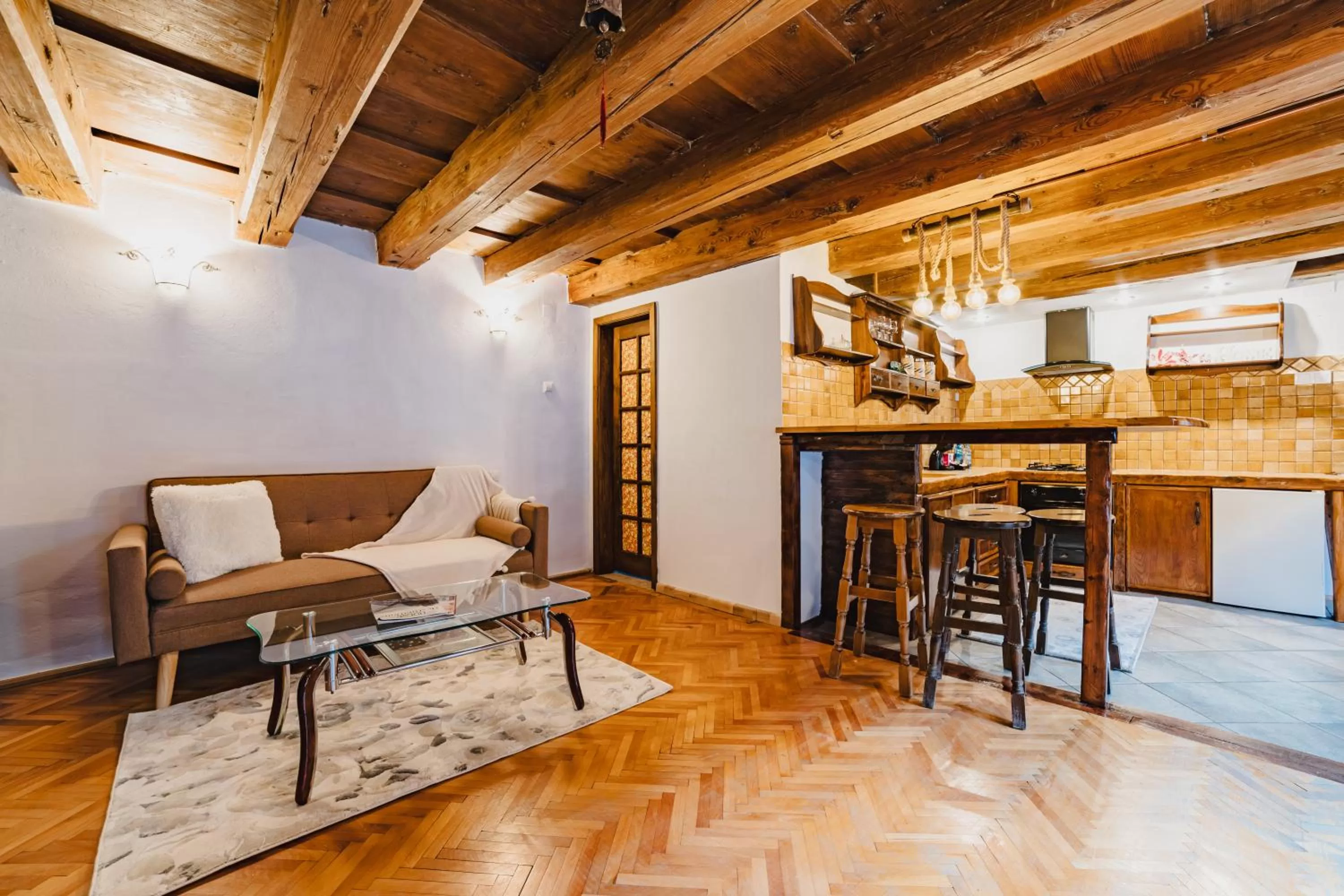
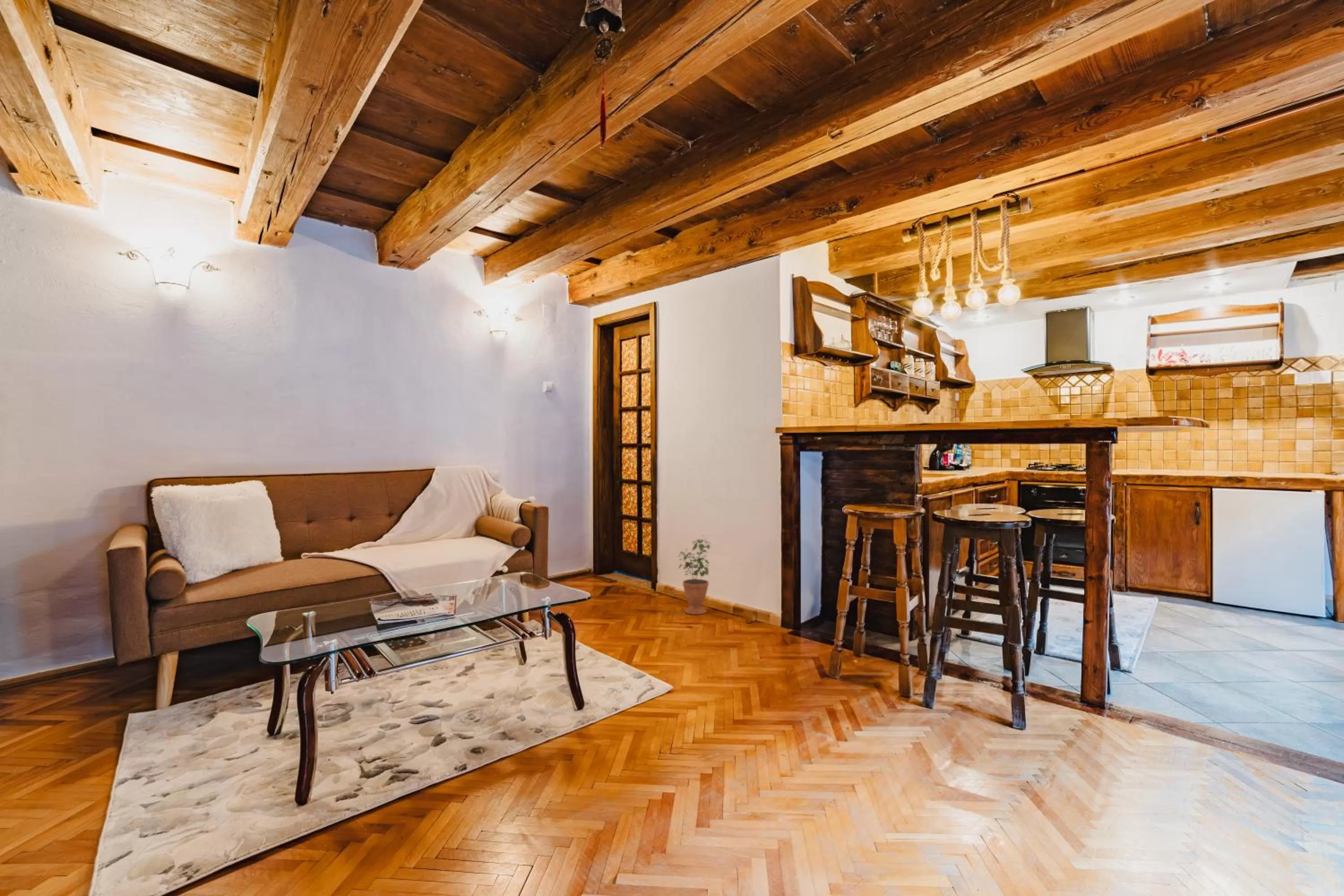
+ potted plant (695, 573)
